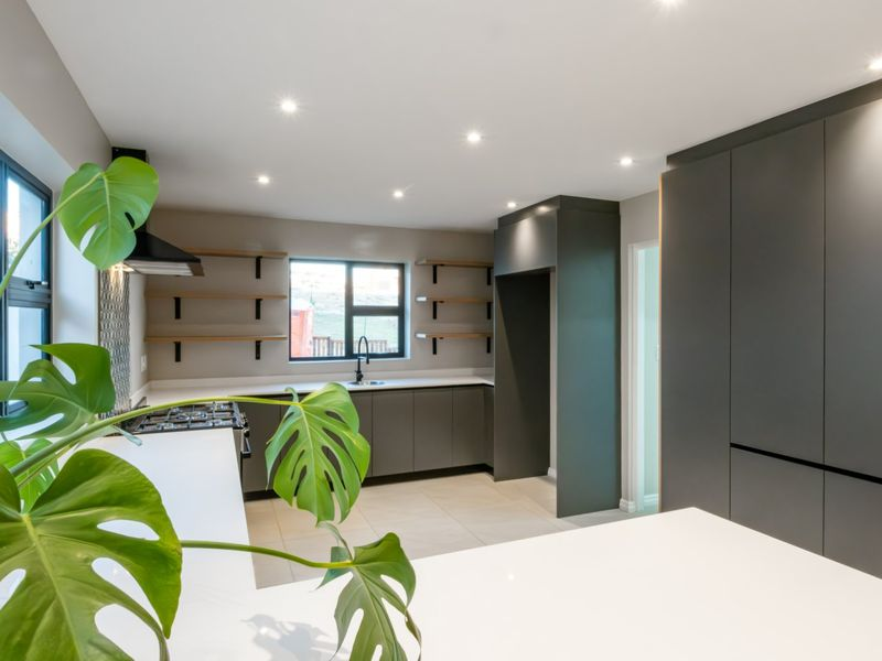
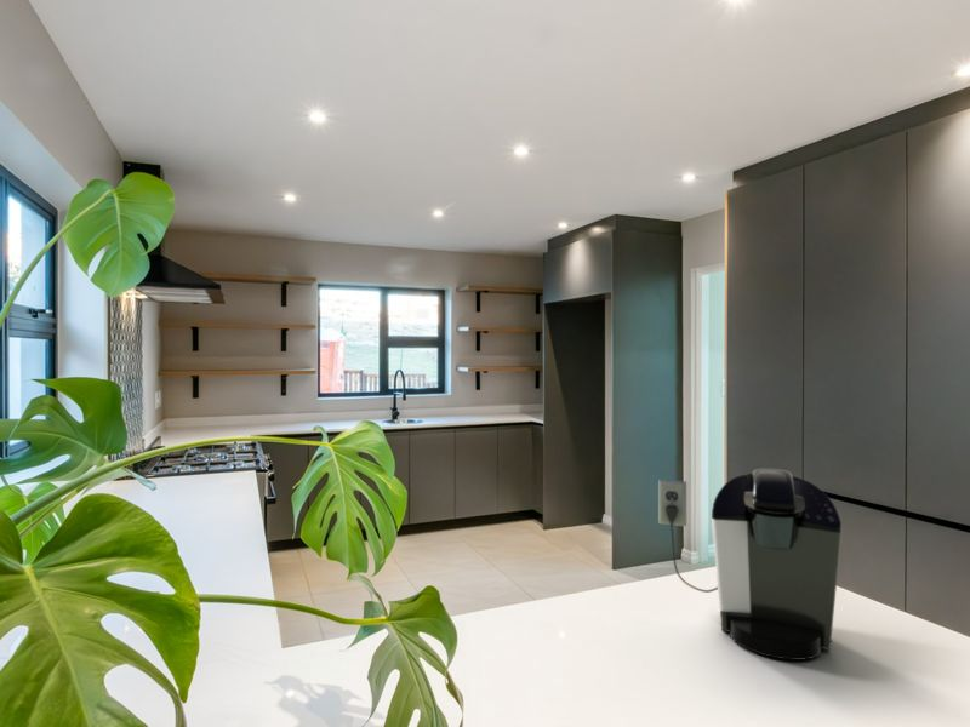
+ coffee maker (738, 546)
